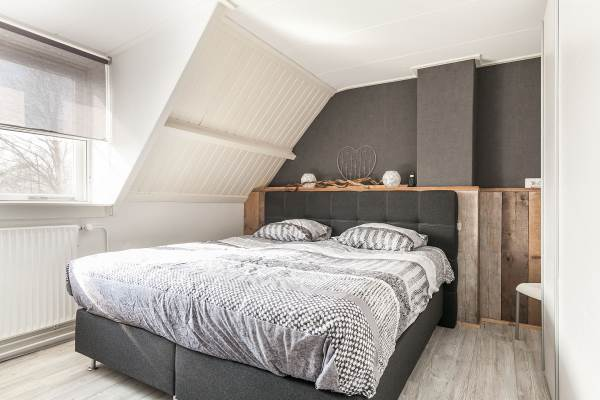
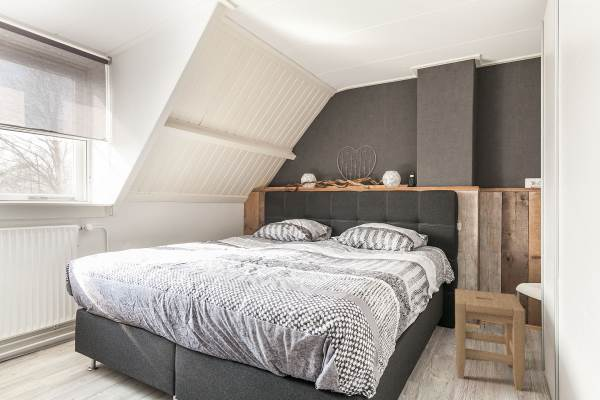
+ stool (486, 334)
